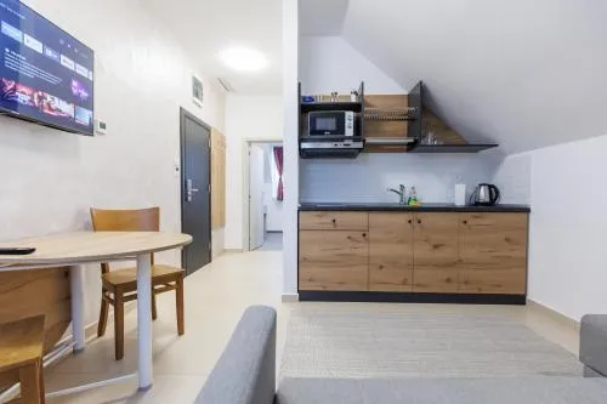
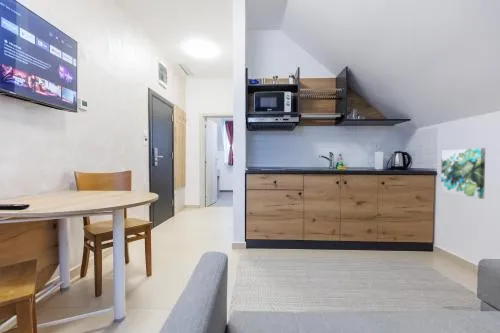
+ wall art (461, 172)
